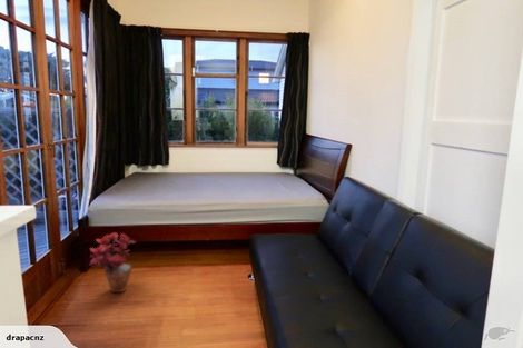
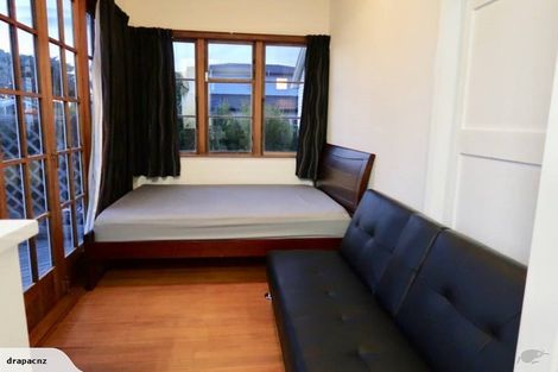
- potted plant (114, 264)
